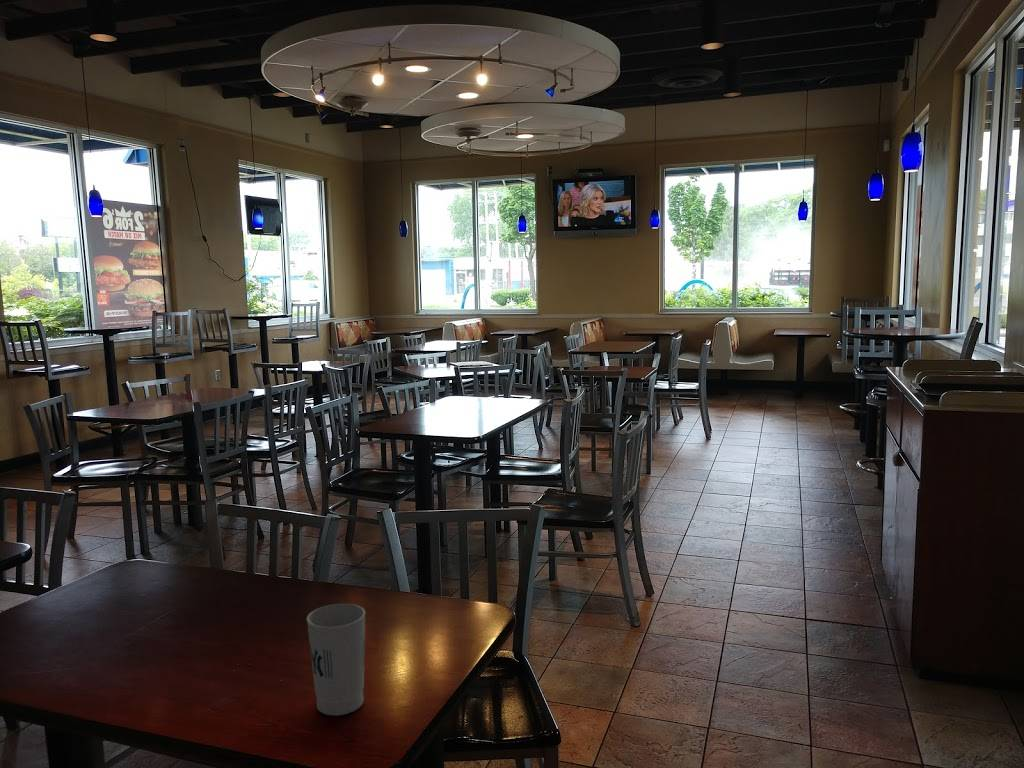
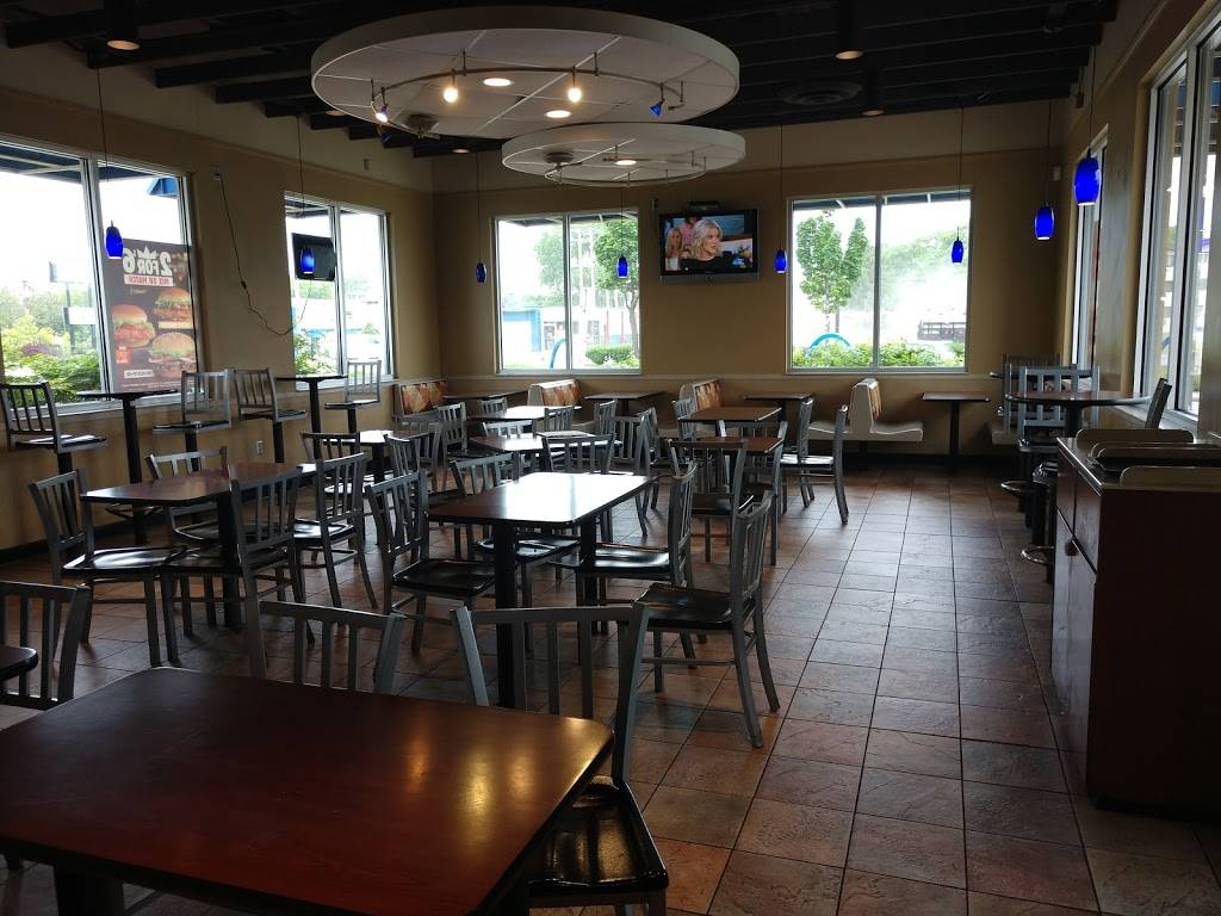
- cup (338, 659)
